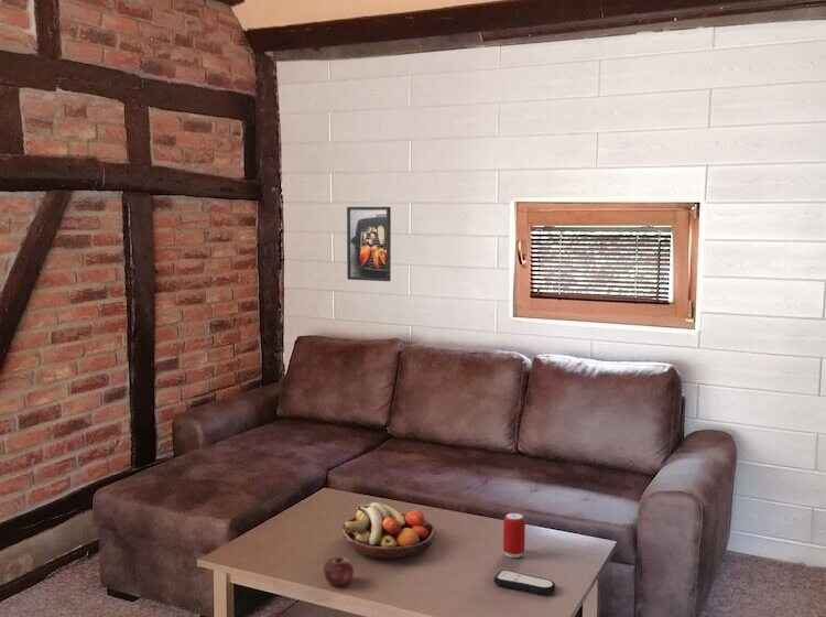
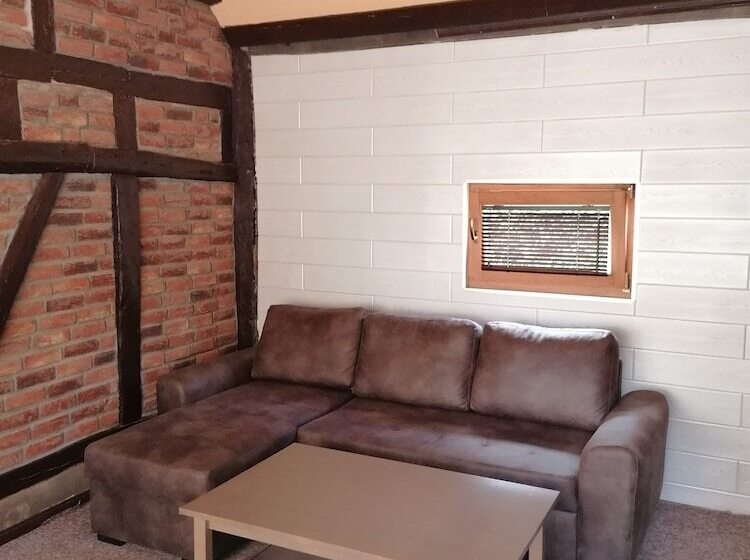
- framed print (368, 243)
- apple (338, 569)
- fruit bowl (388, 526)
- beverage can (513, 534)
- remote control (524, 582)
